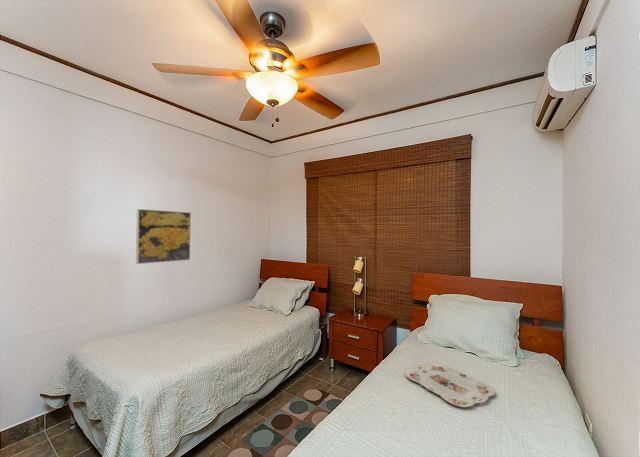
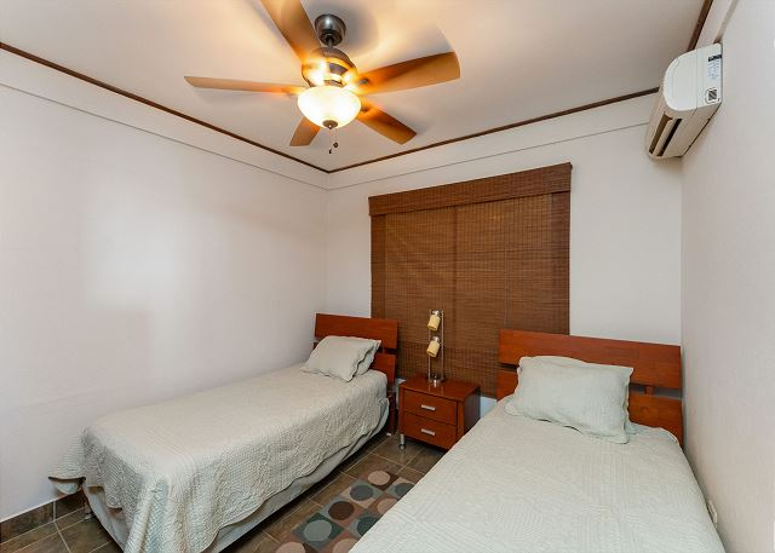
- serving tray (447, 382)
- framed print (165, 236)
